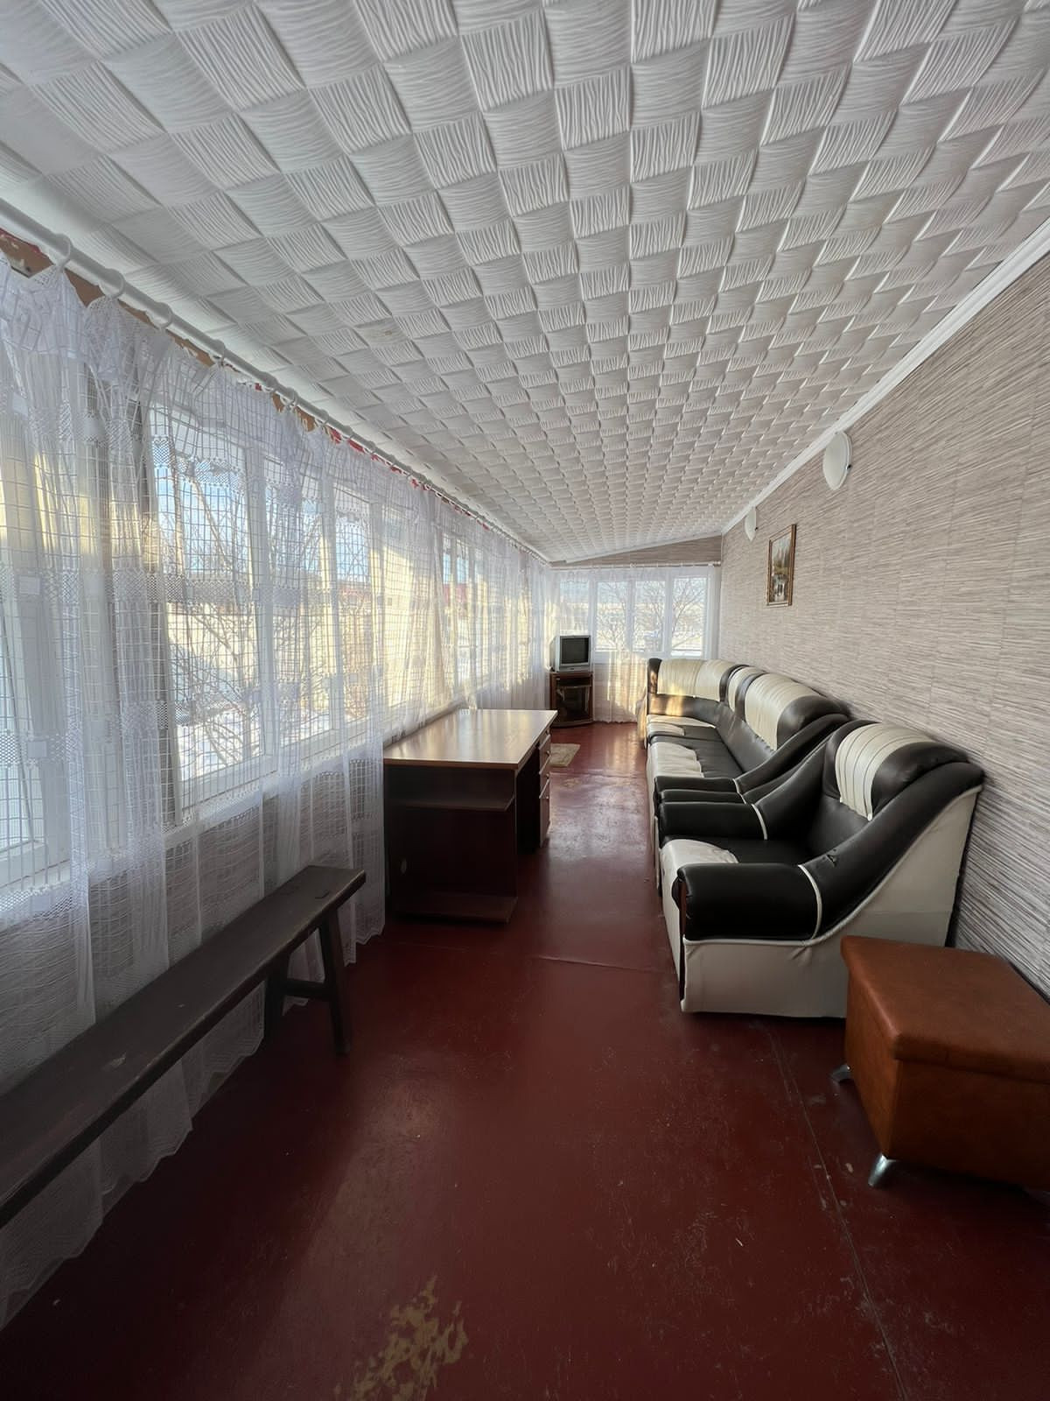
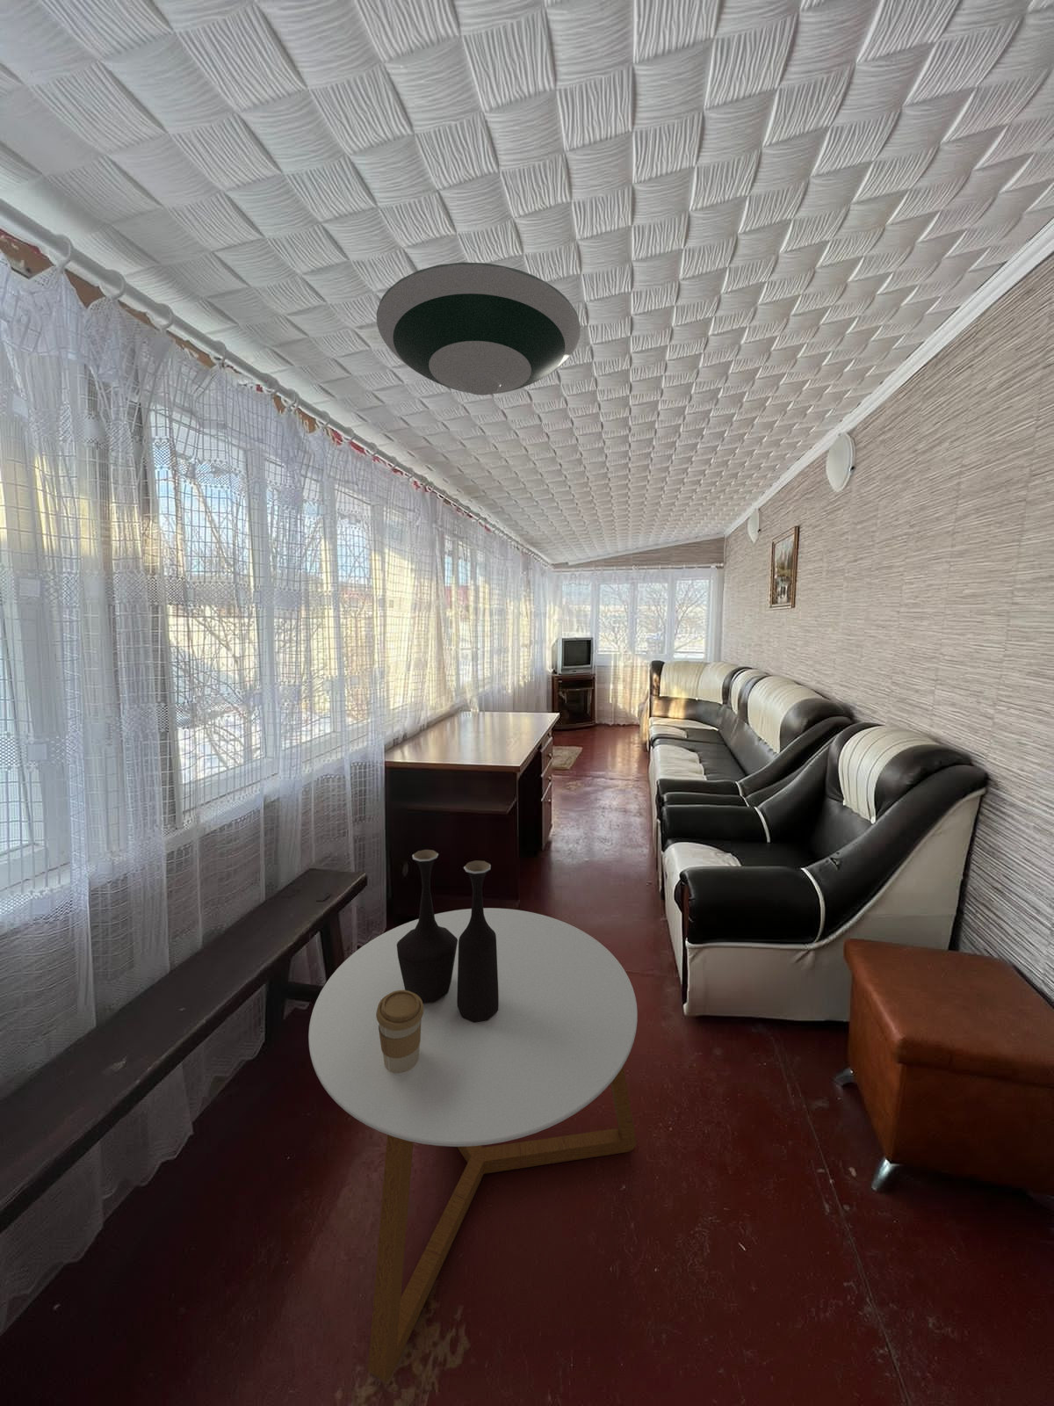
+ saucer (479, 361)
+ coffee cup (401, 1028)
+ vase (447, 930)
+ coffee table (475, 1087)
